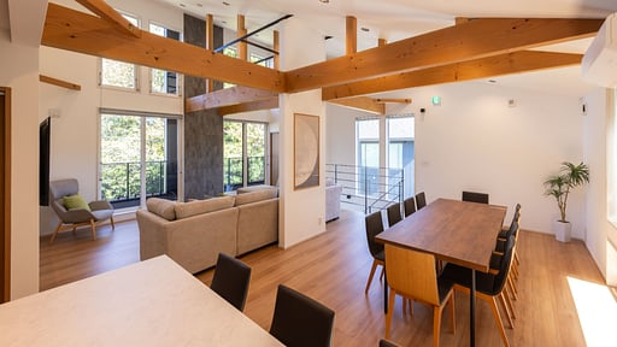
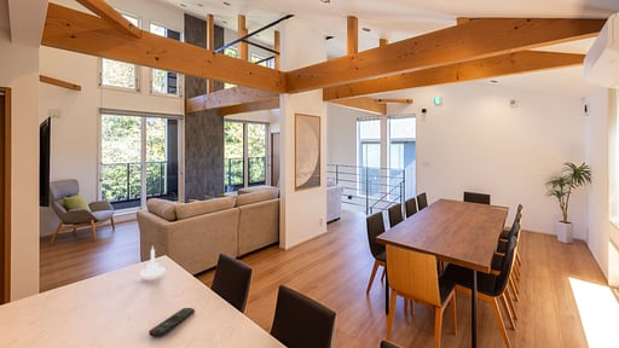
+ remote control (173, 320)
+ candle holder (152, 259)
